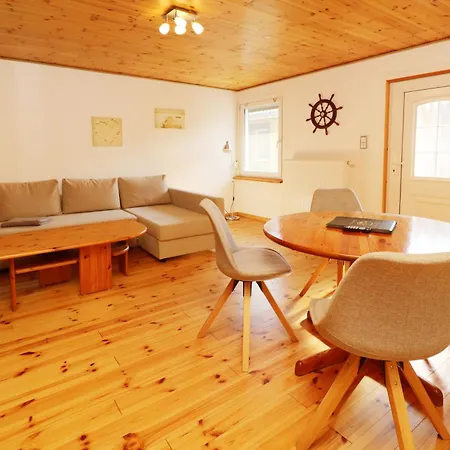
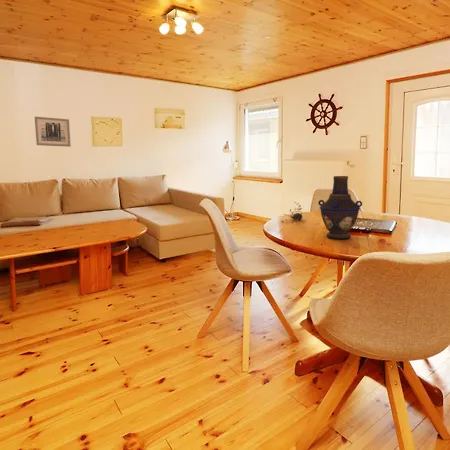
+ vase (339, 206)
+ teapot (290, 209)
+ wall art (53, 132)
